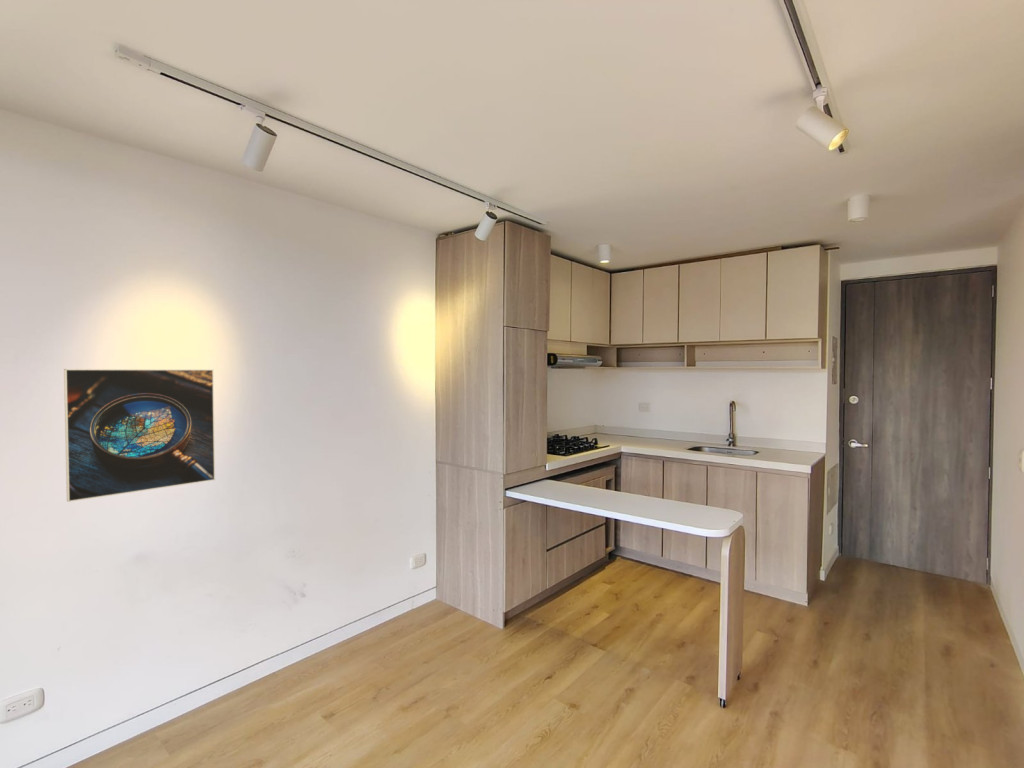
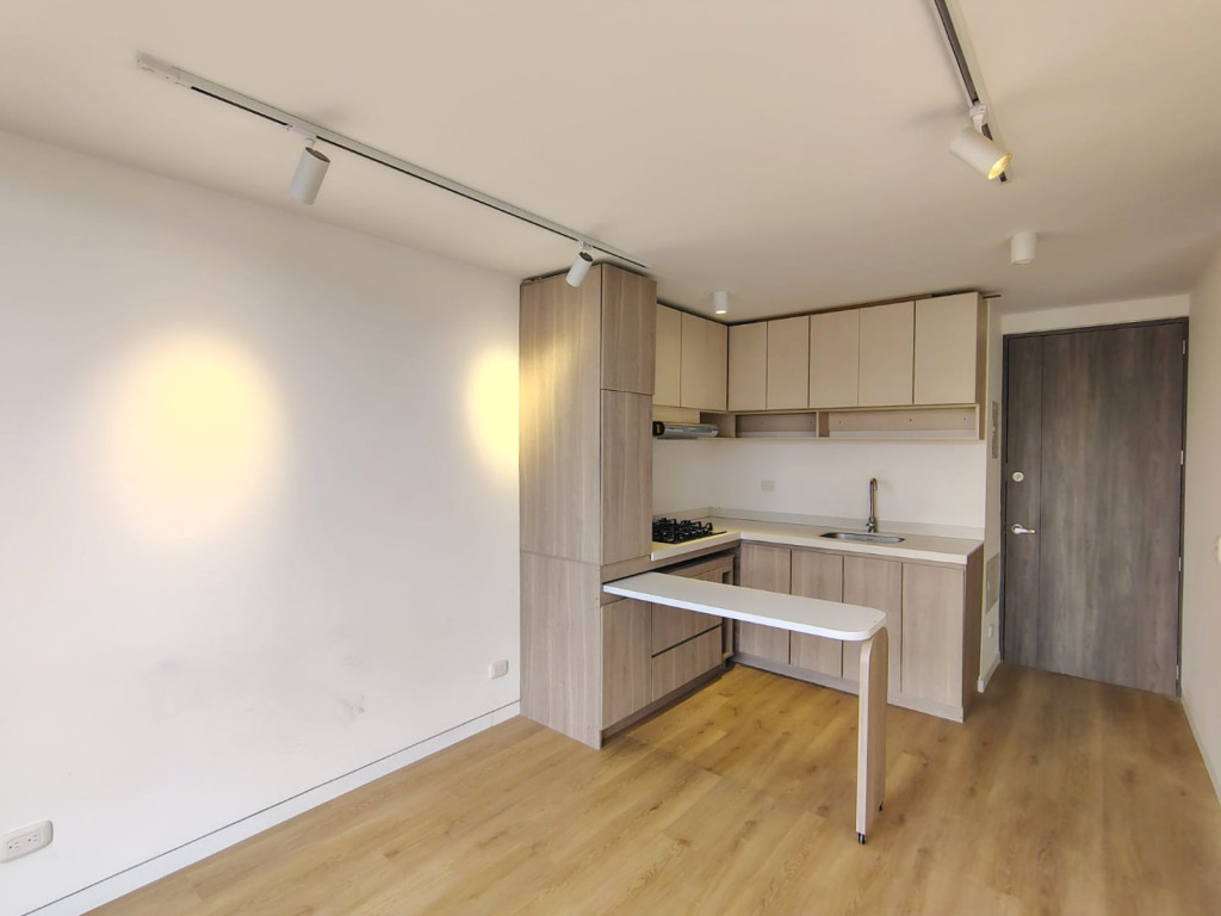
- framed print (146, 429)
